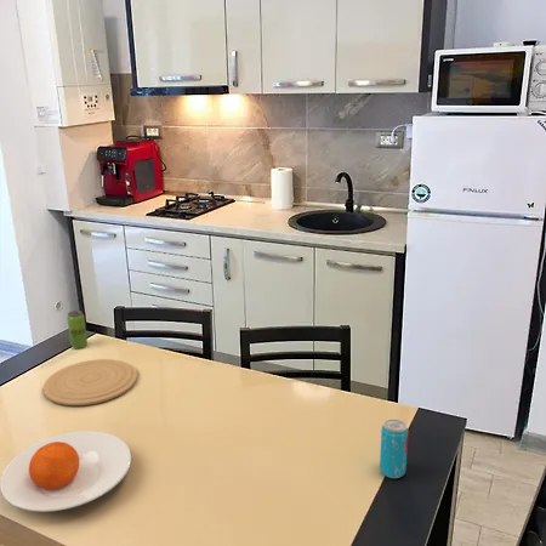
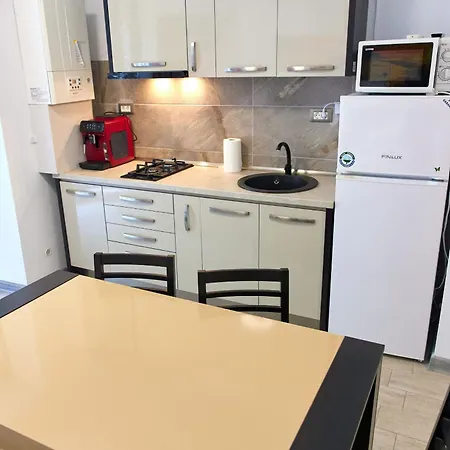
- beverage can (393, 448)
- plate (67, 462)
- beverage can (76, 329)
- plate (91, 380)
